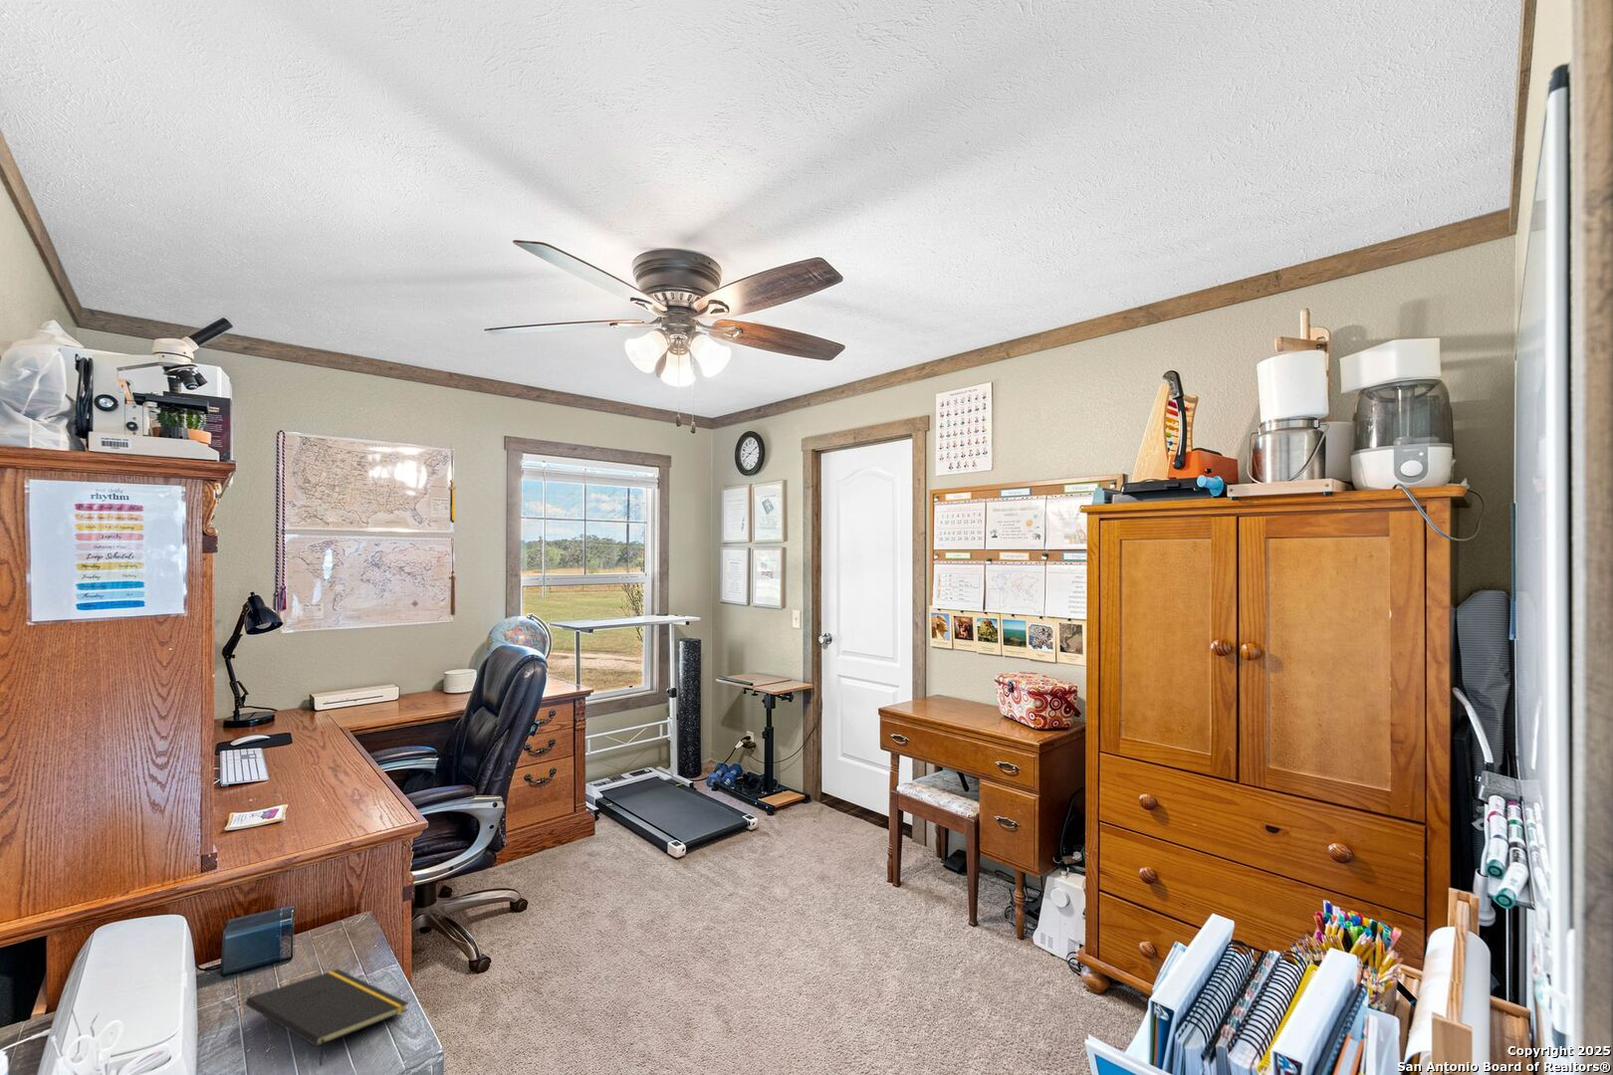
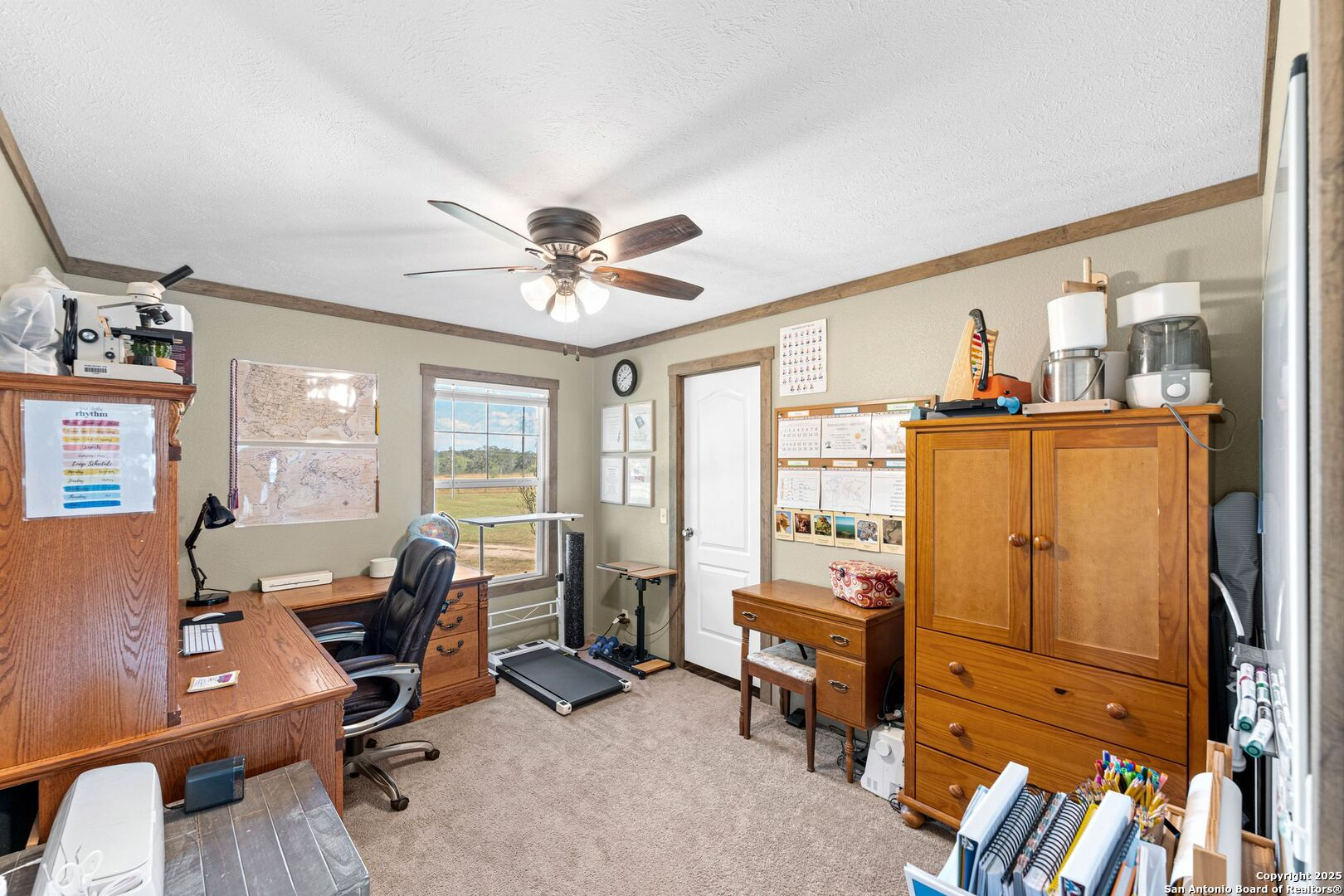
- notepad (328, 1004)
